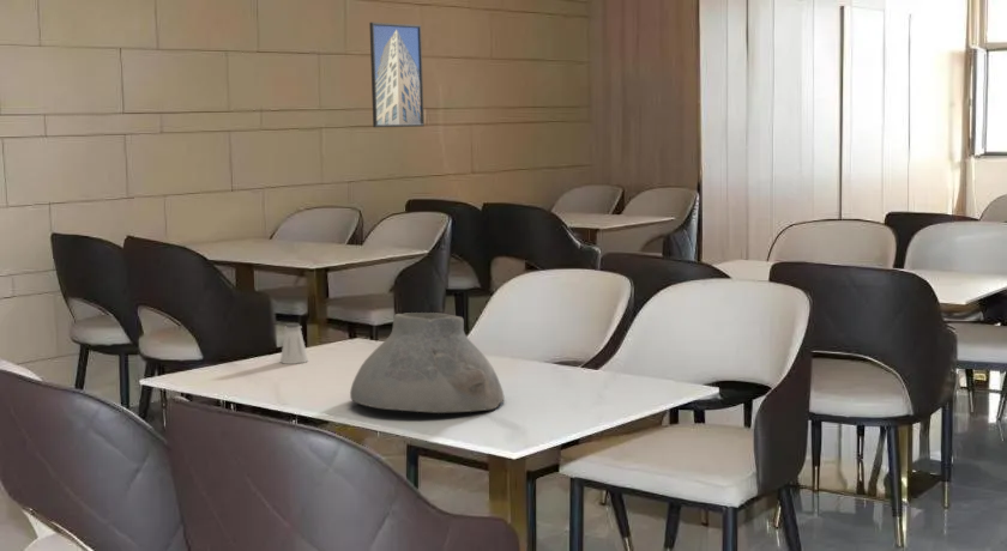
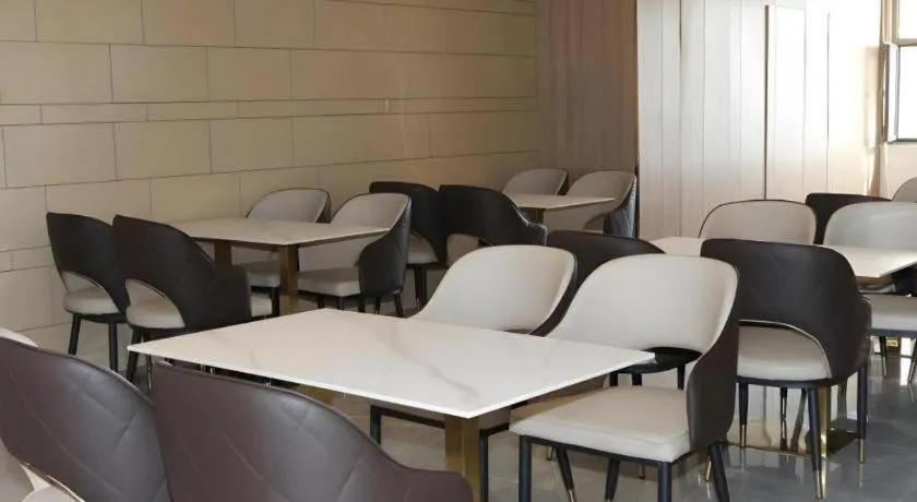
- vase (428, 358)
- saltshaker (293, 343)
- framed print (397, 75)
